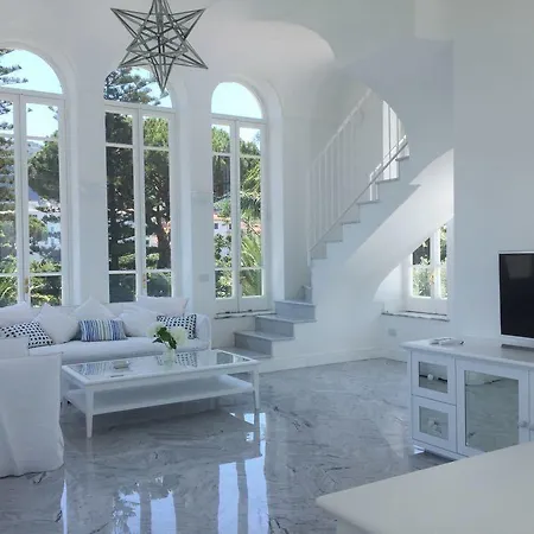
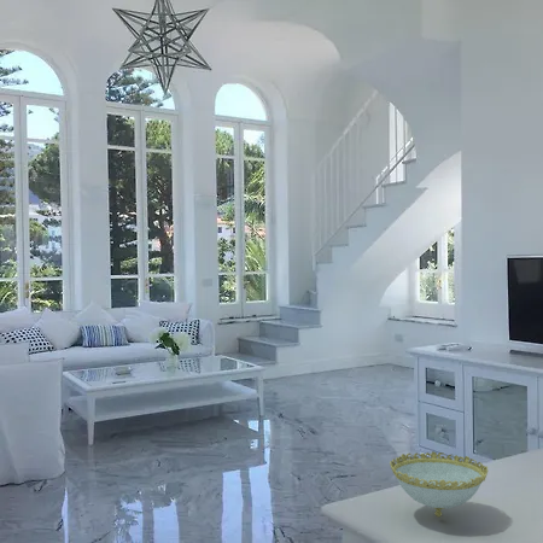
+ decorative bowl (438, 490)
